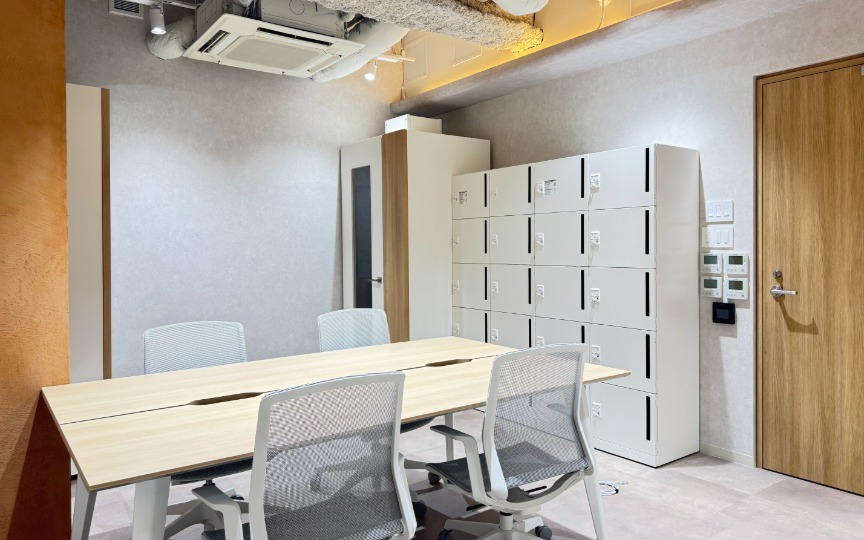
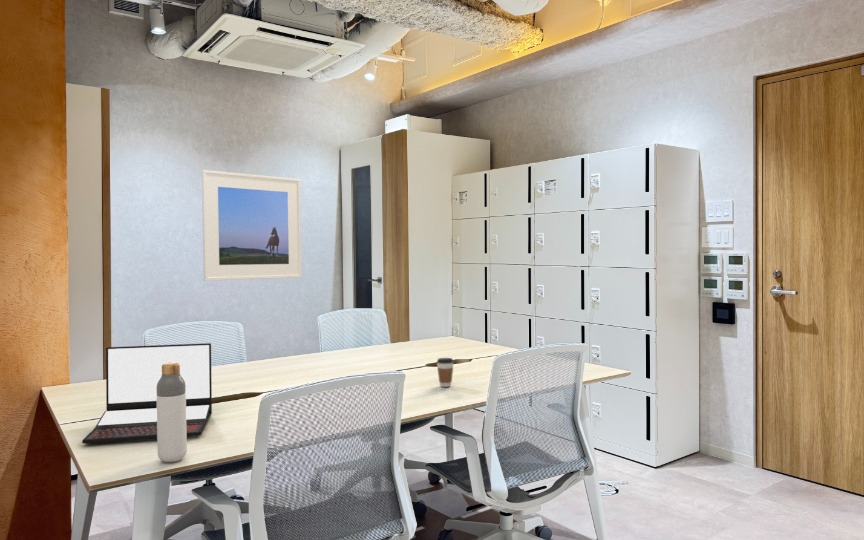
+ bottle (171, 411)
+ coffee cup (445, 372)
+ laptop (151, 390)
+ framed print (254, 227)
